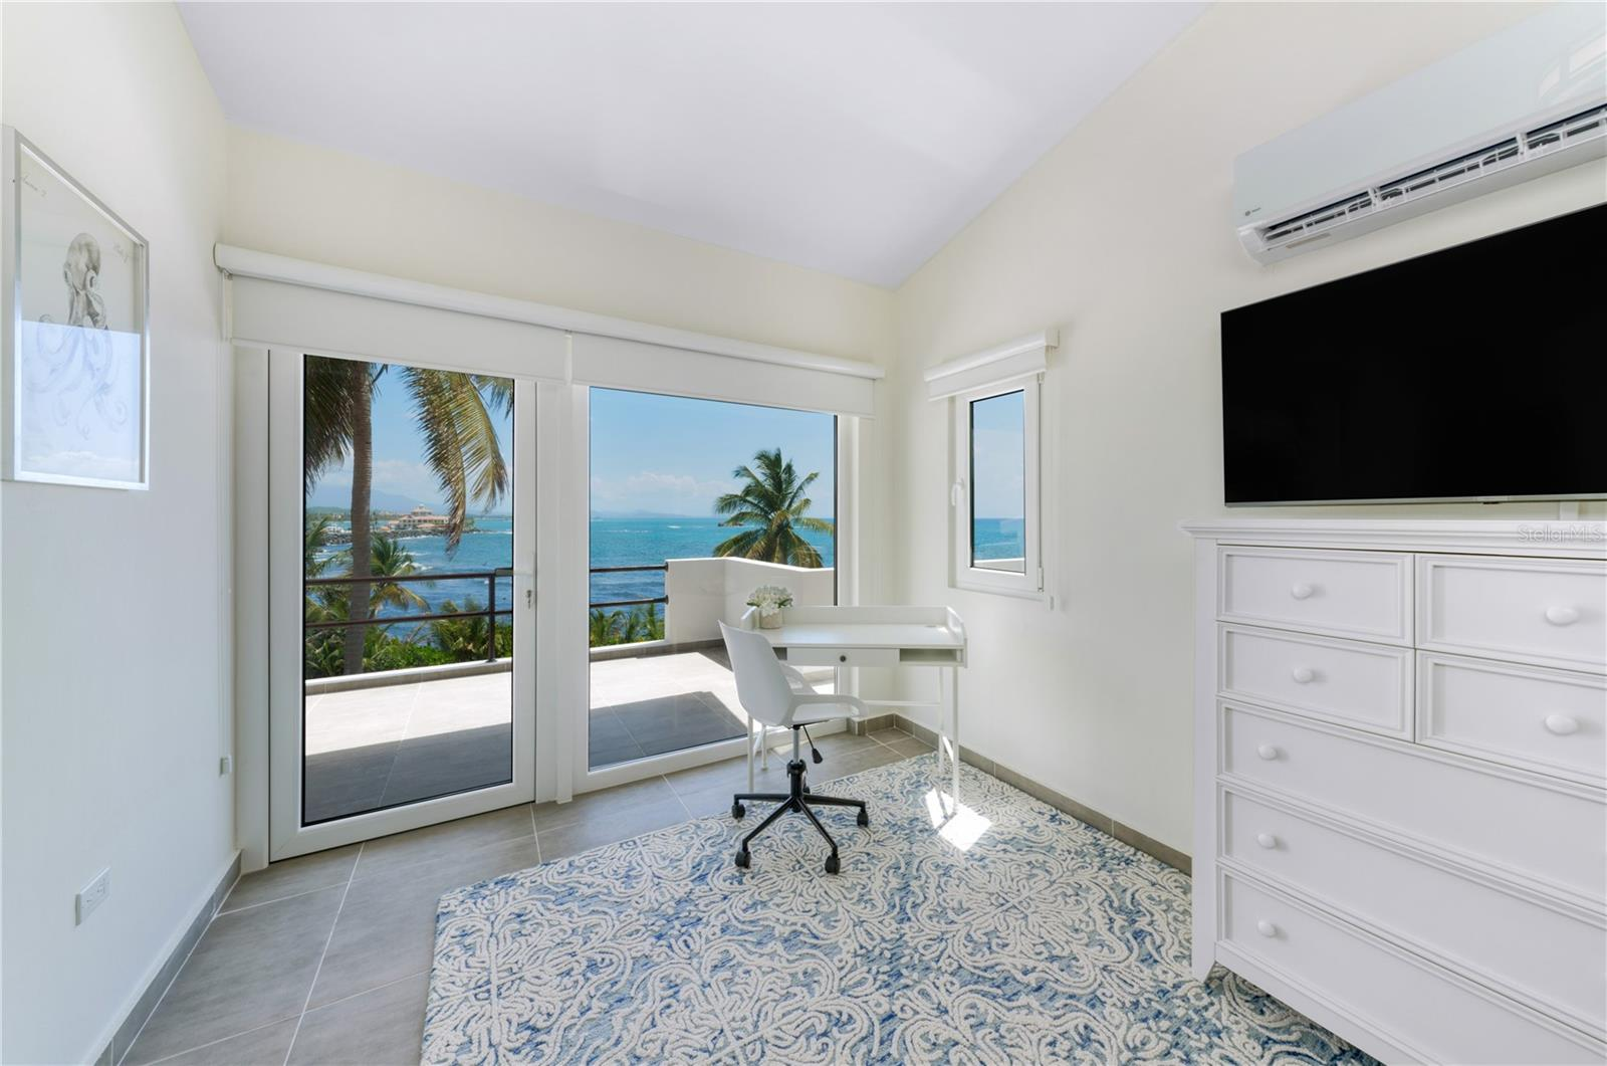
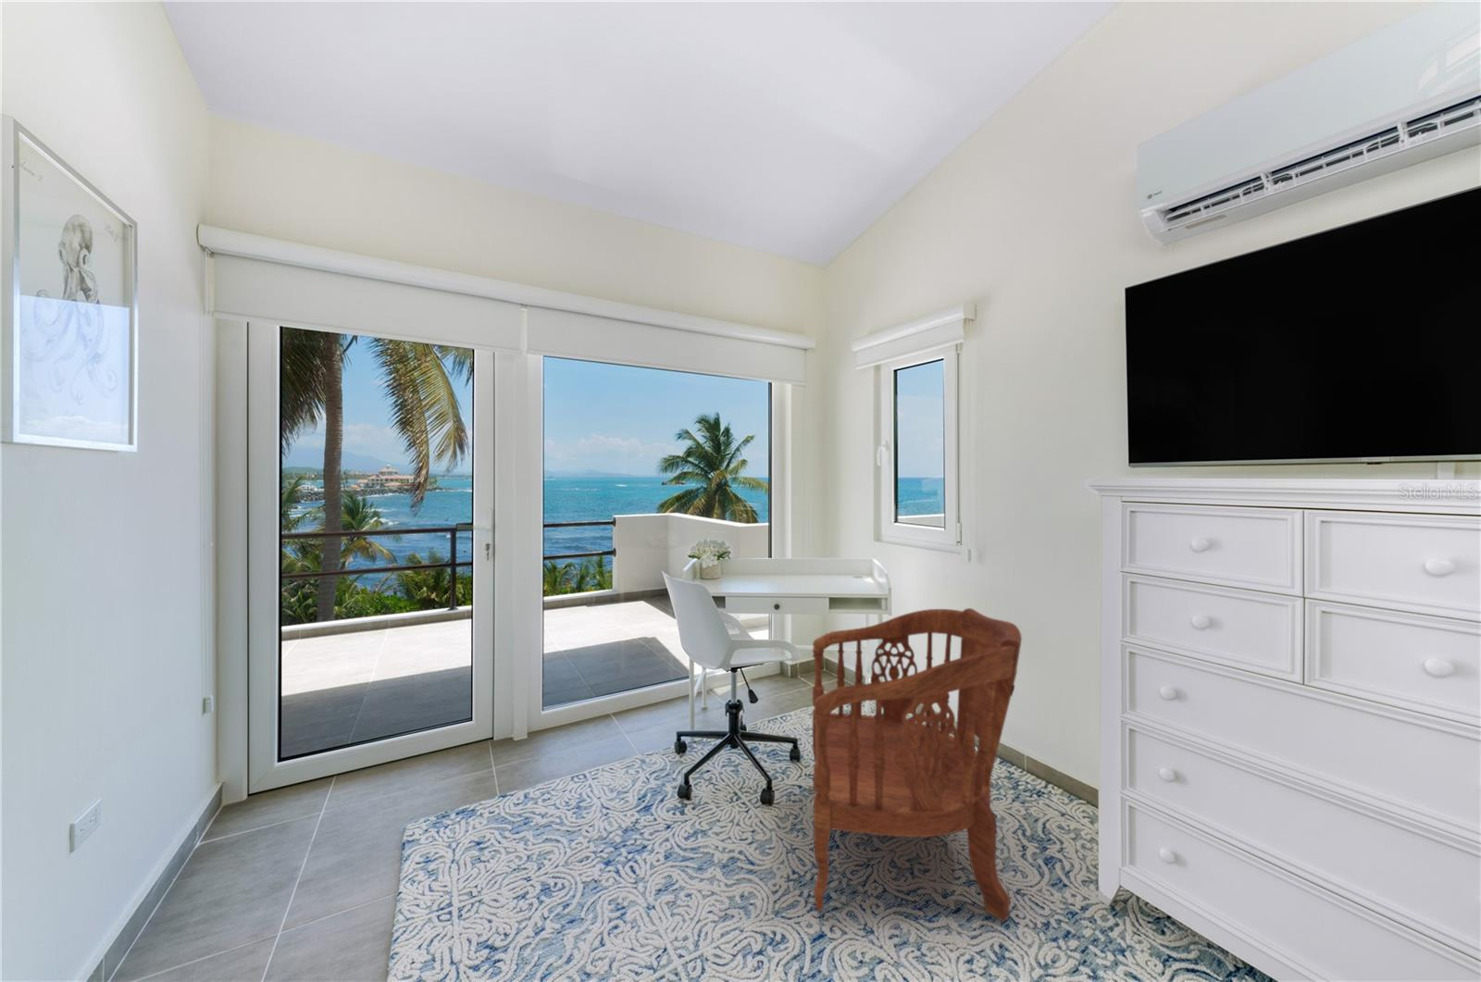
+ armchair (911, 733)
